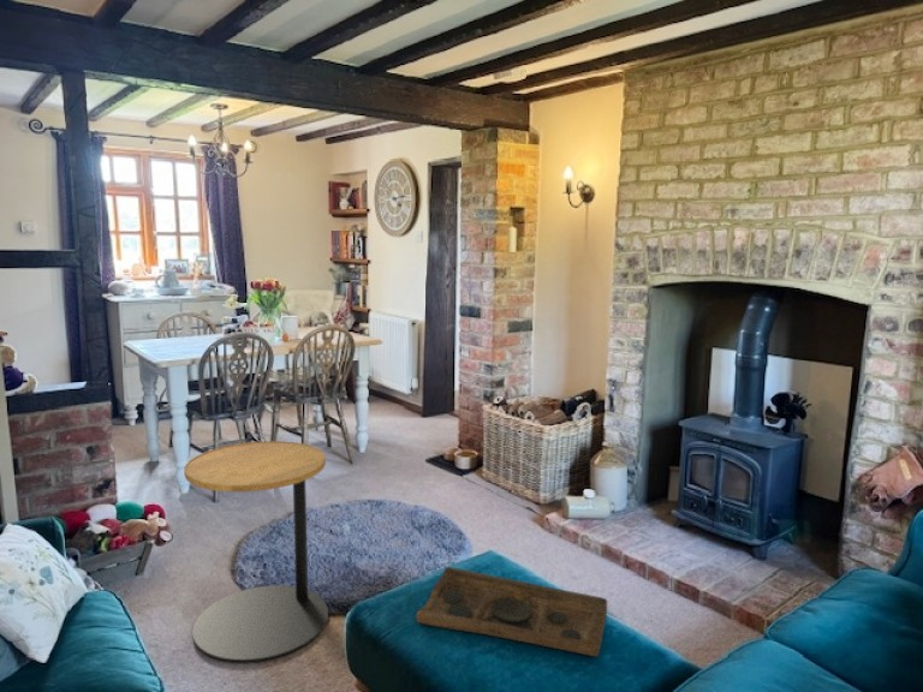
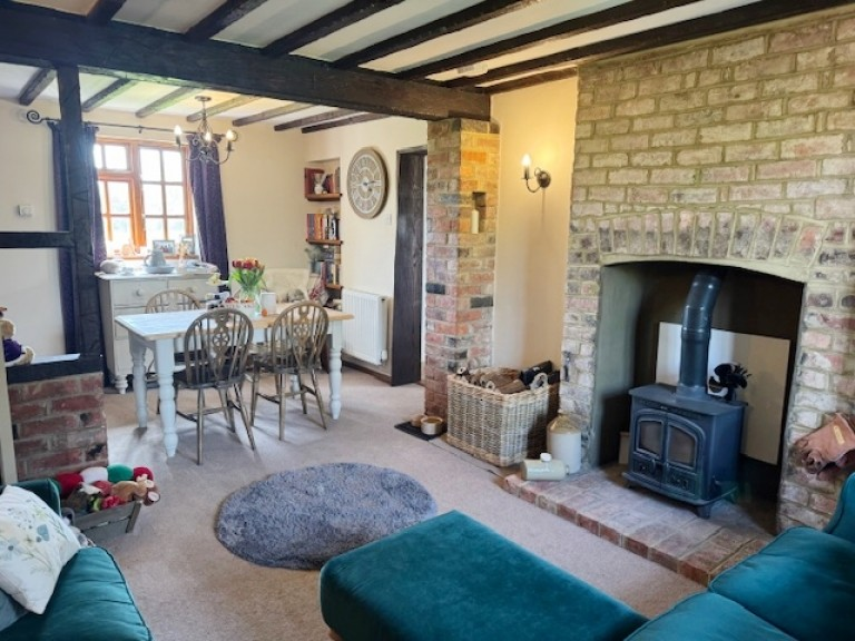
- side table (294, 542)
- decorative tray (513, 608)
